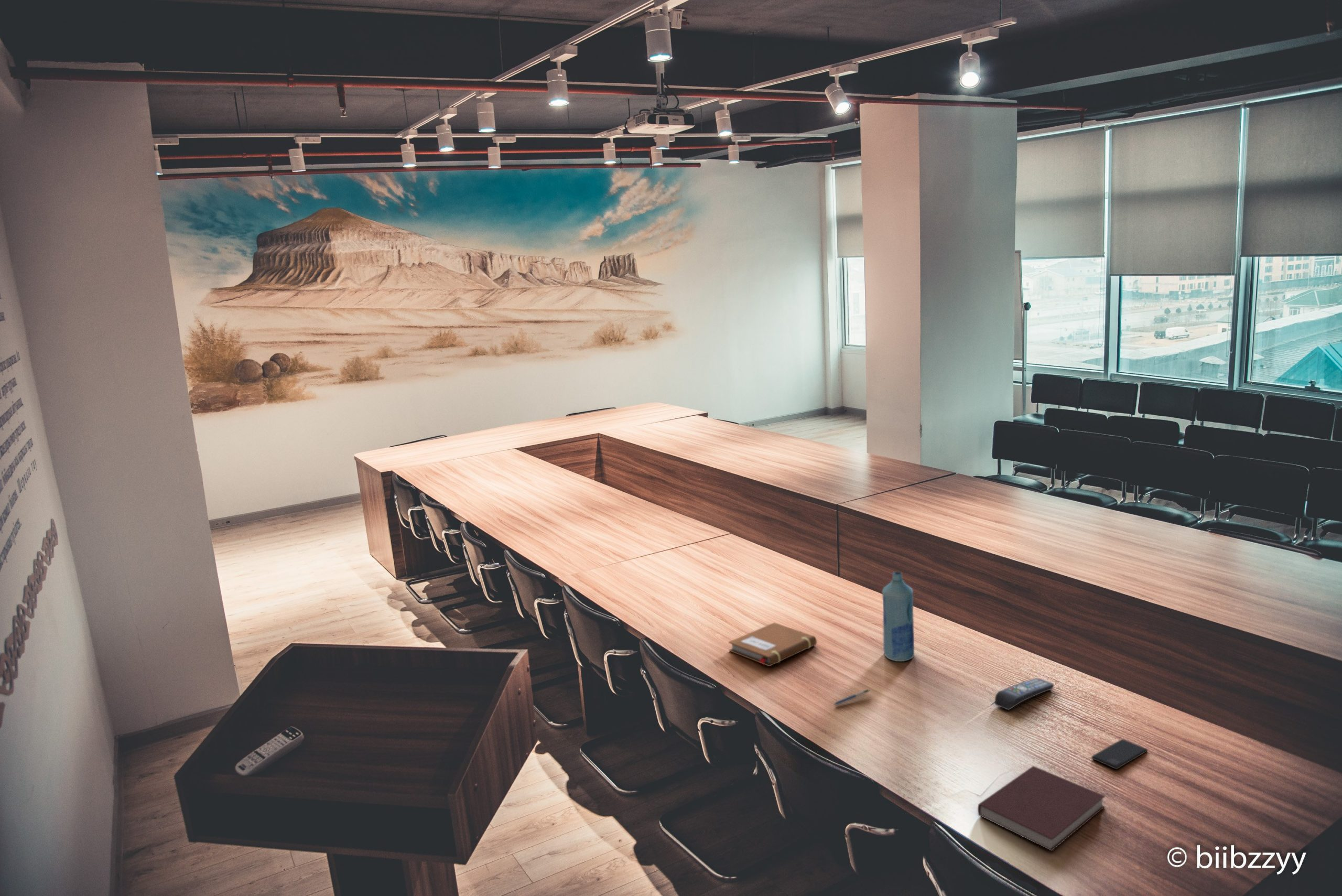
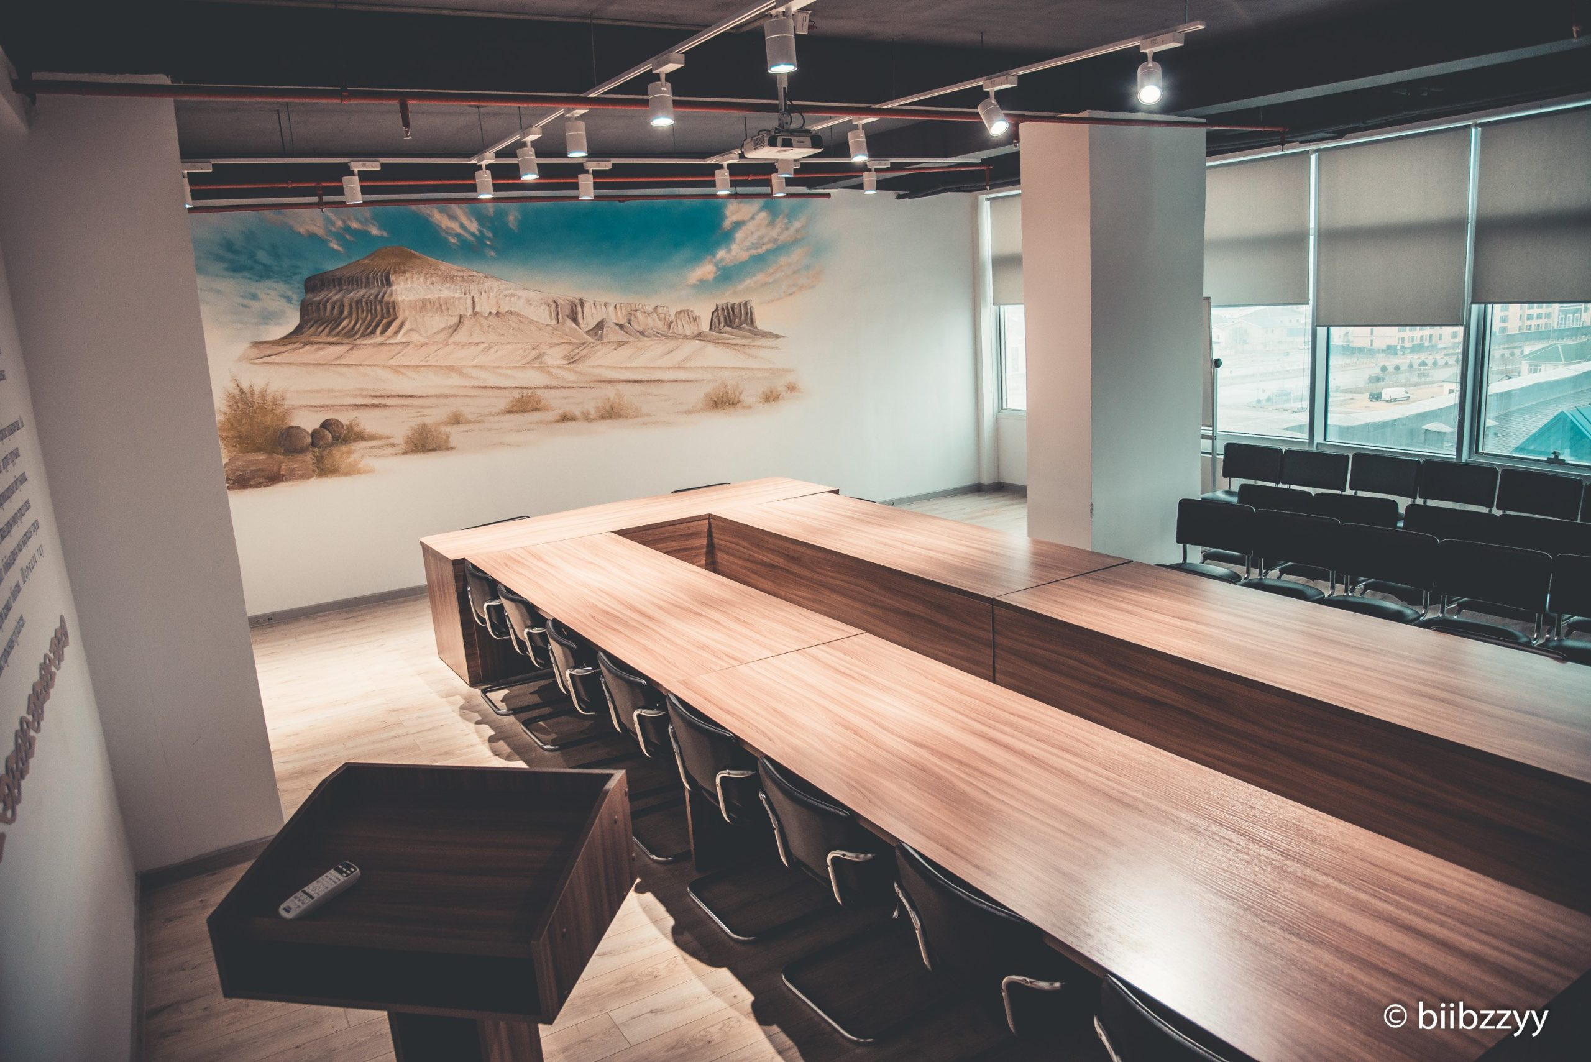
- remote control (1024, 692)
- notebook (772, 644)
- notebook (1041, 805)
- smartphone (1119, 753)
- pen (851, 697)
- bottle (898, 615)
